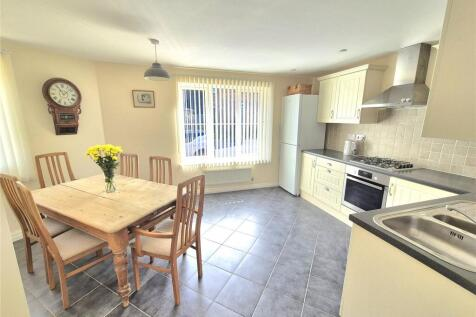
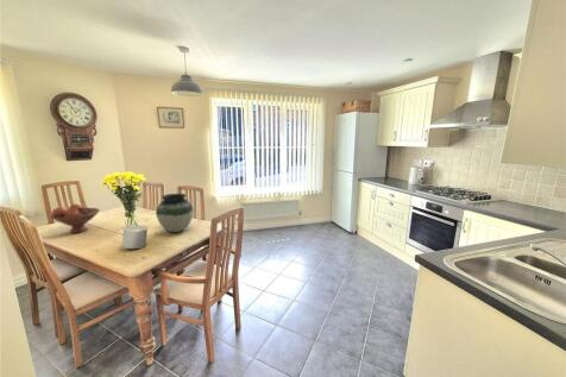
+ vase (175, 213)
+ fruit bowl (76, 218)
+ candle (134, 235)
